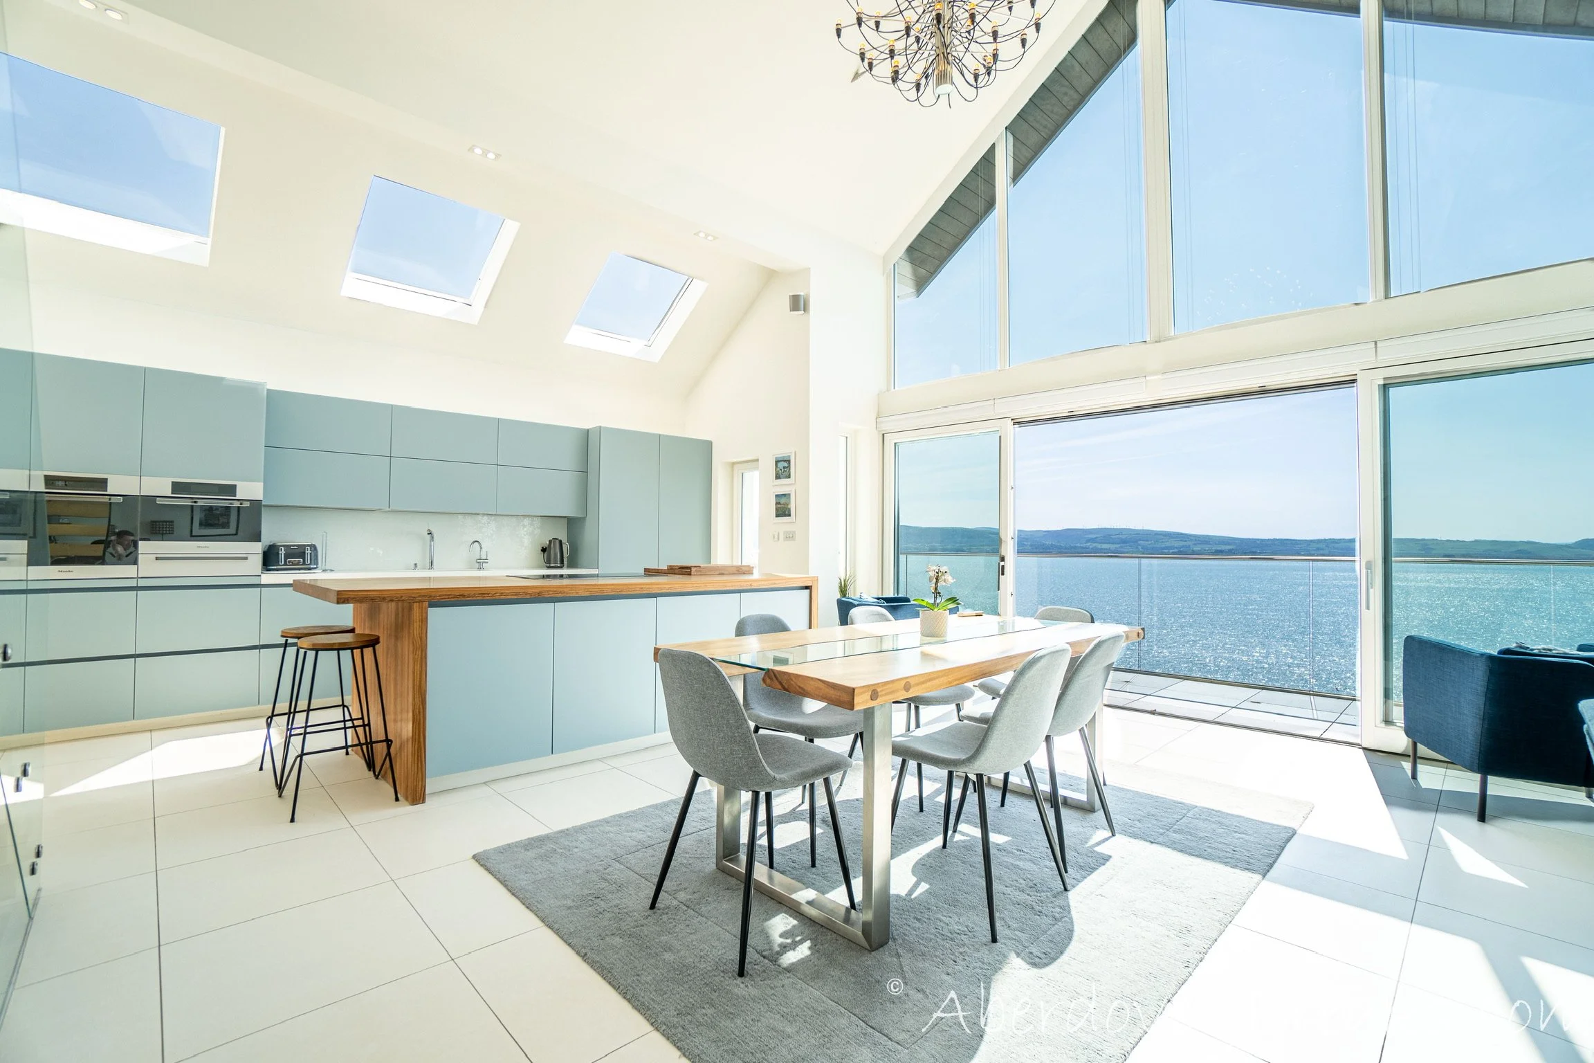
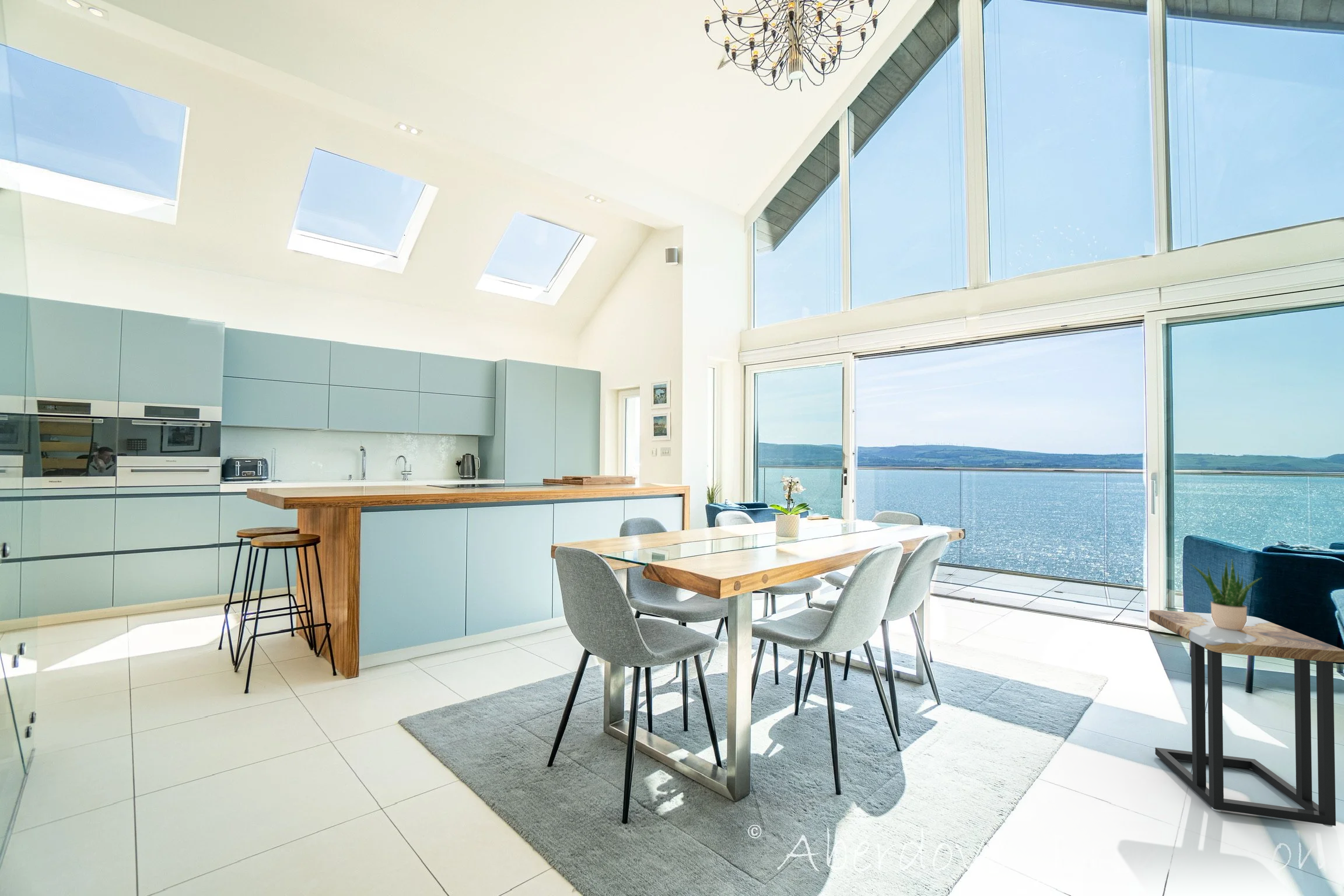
+ side table (1222, 708)
+ potted plant (1227, 591)
